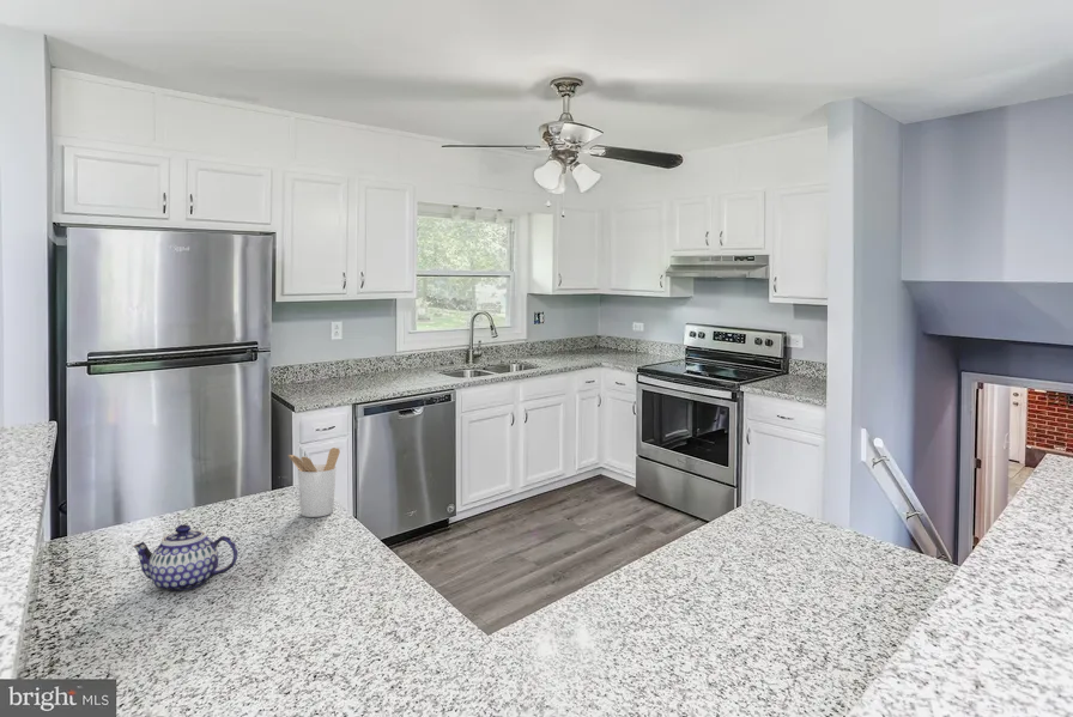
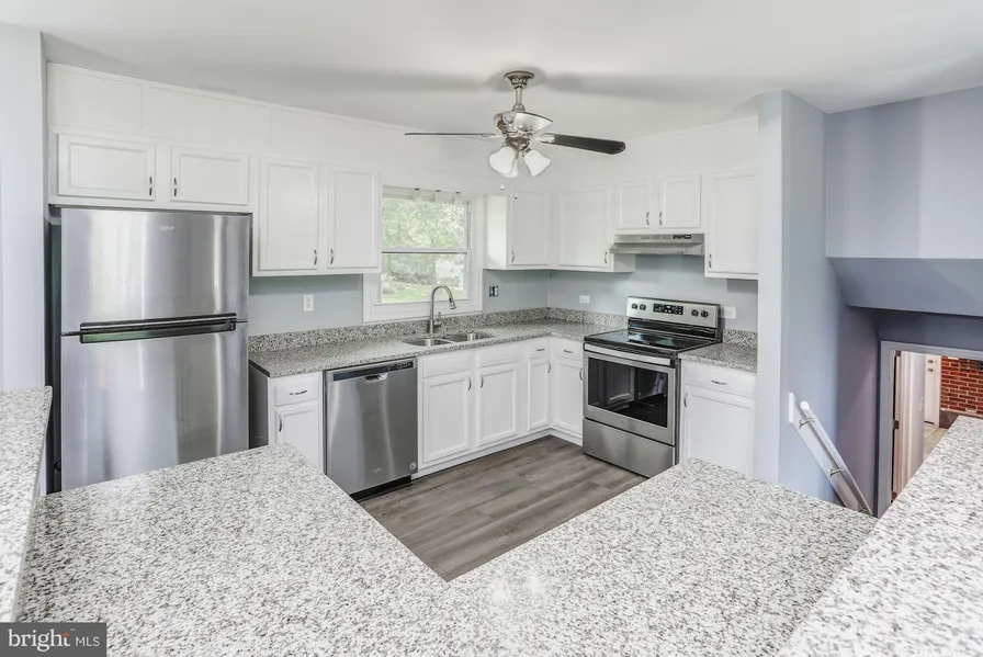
- teapot (186, 553)
- utensil holder (311, 481)
